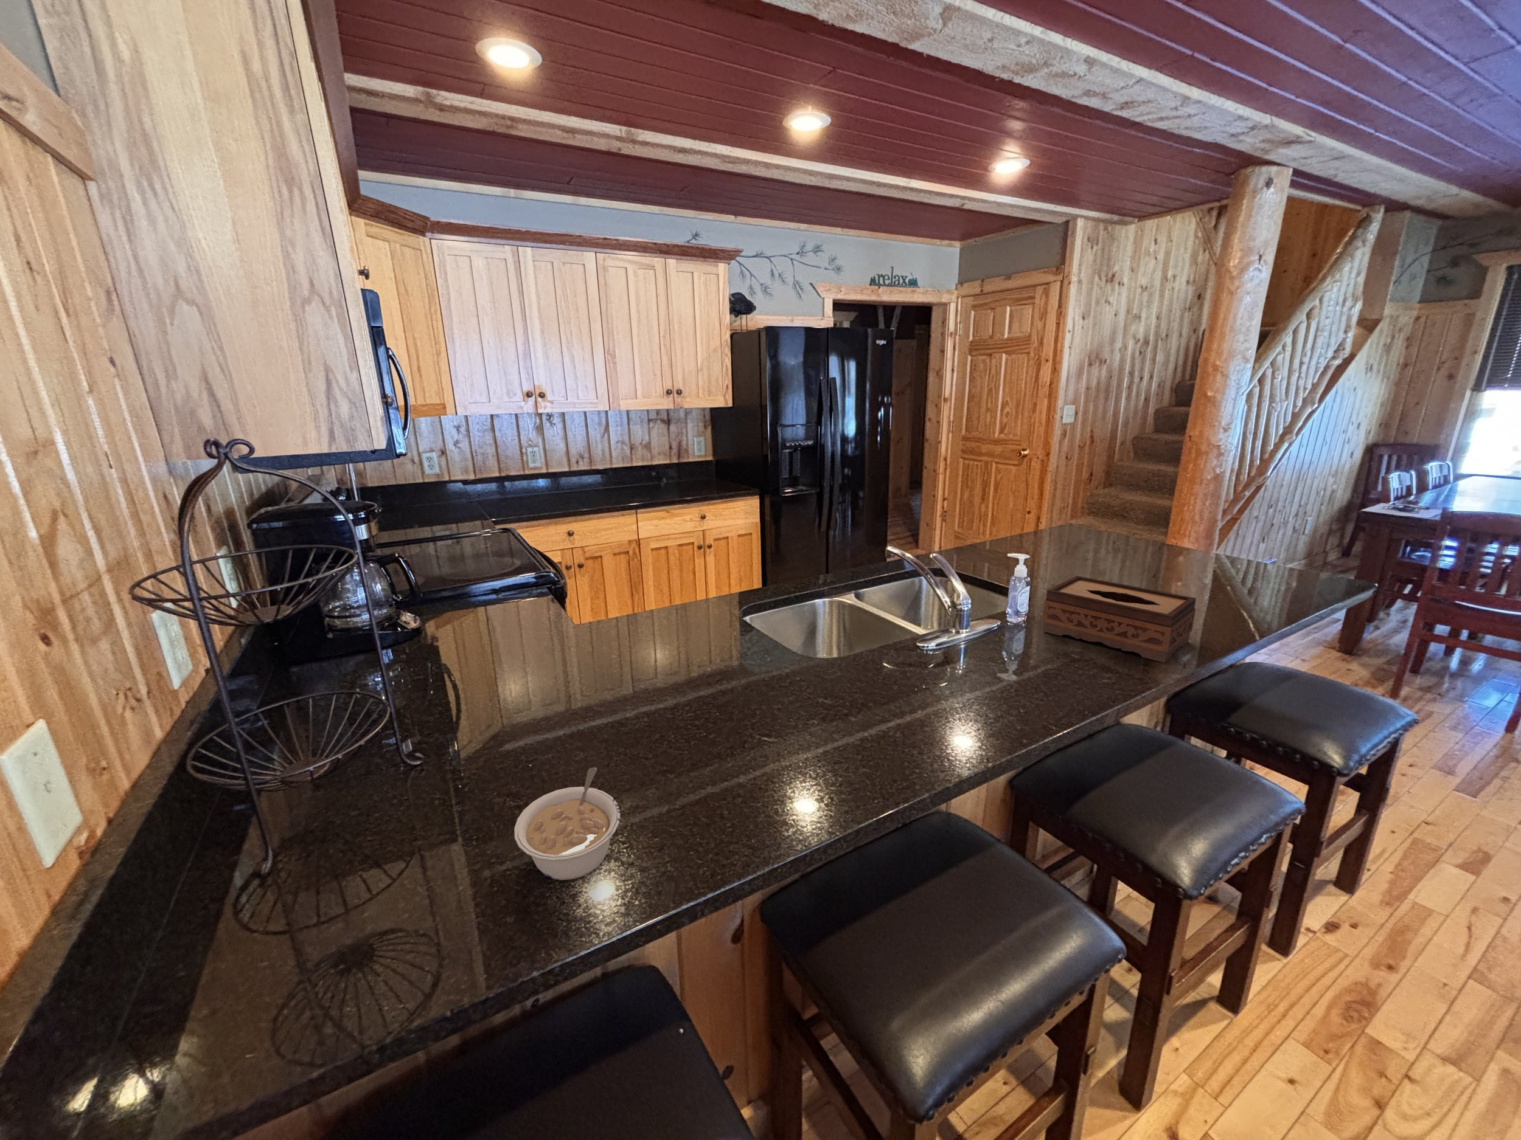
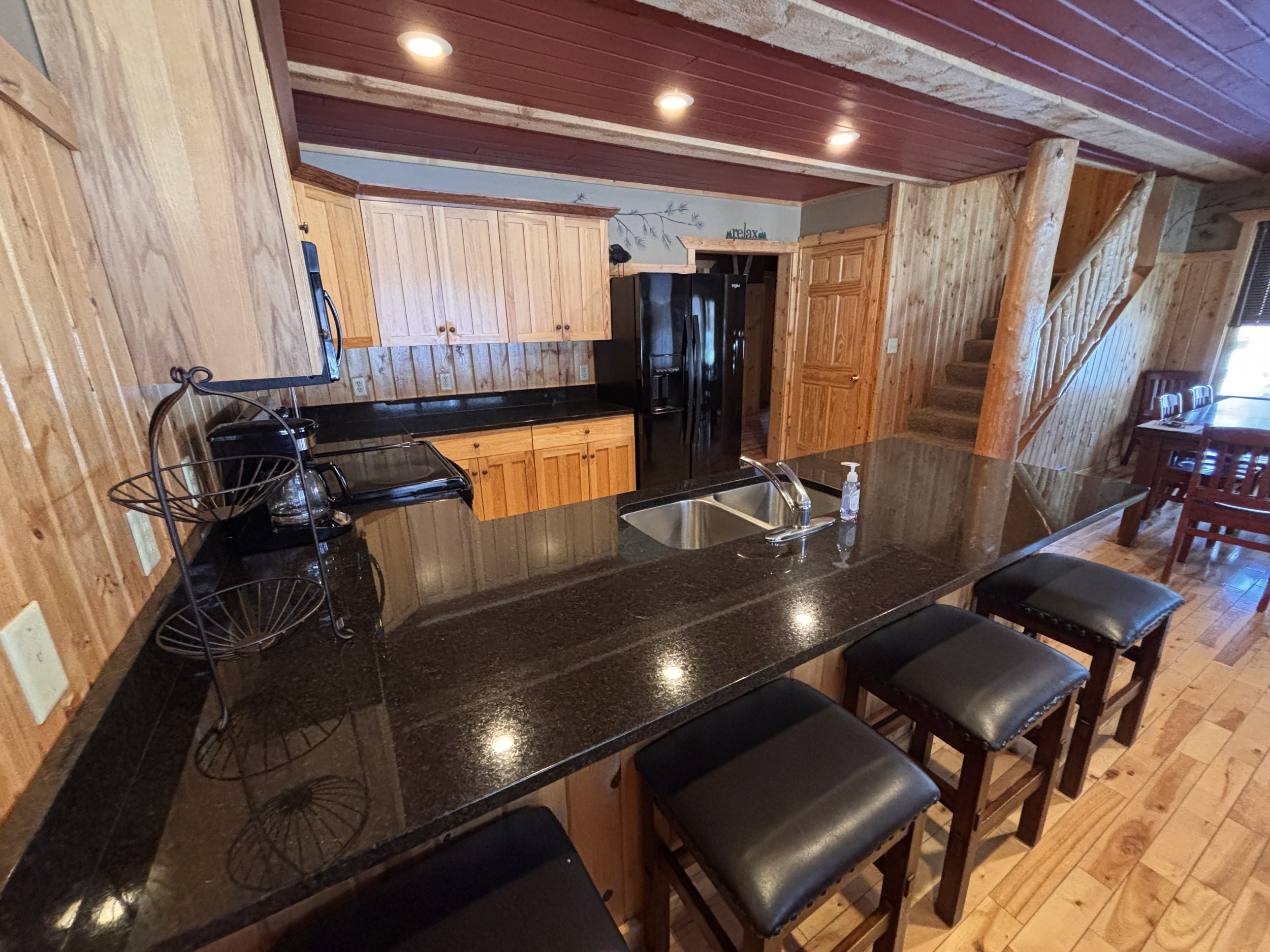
- legume (568, 831)
- tissue box (1116, 614)
